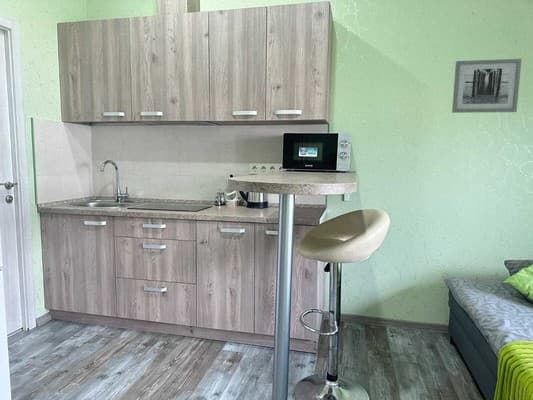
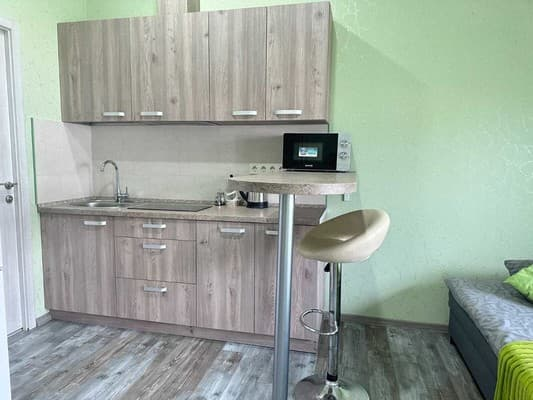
- wall art (485, 86)
